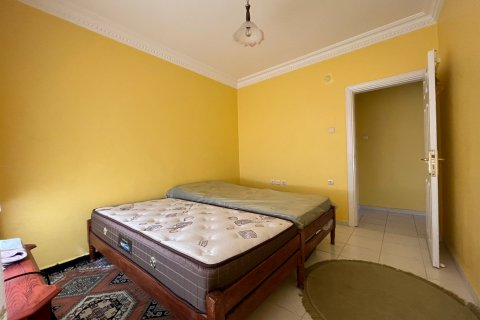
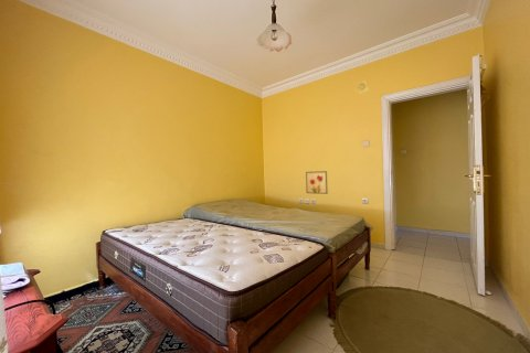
+ wall art (316, 182)
